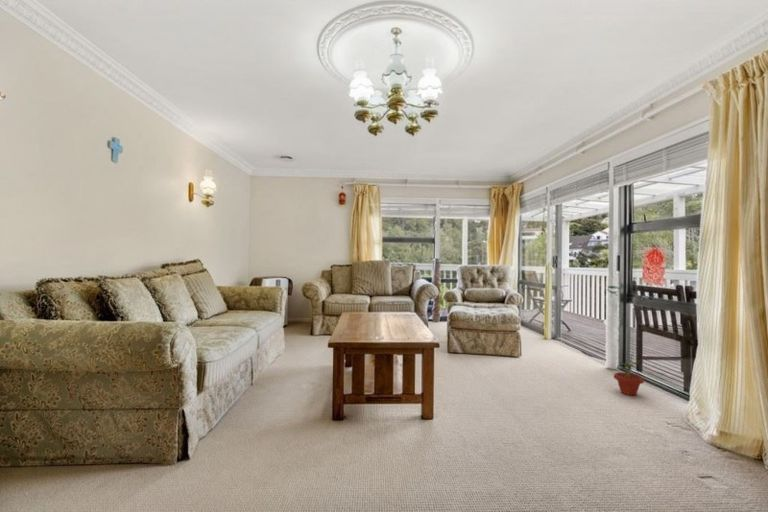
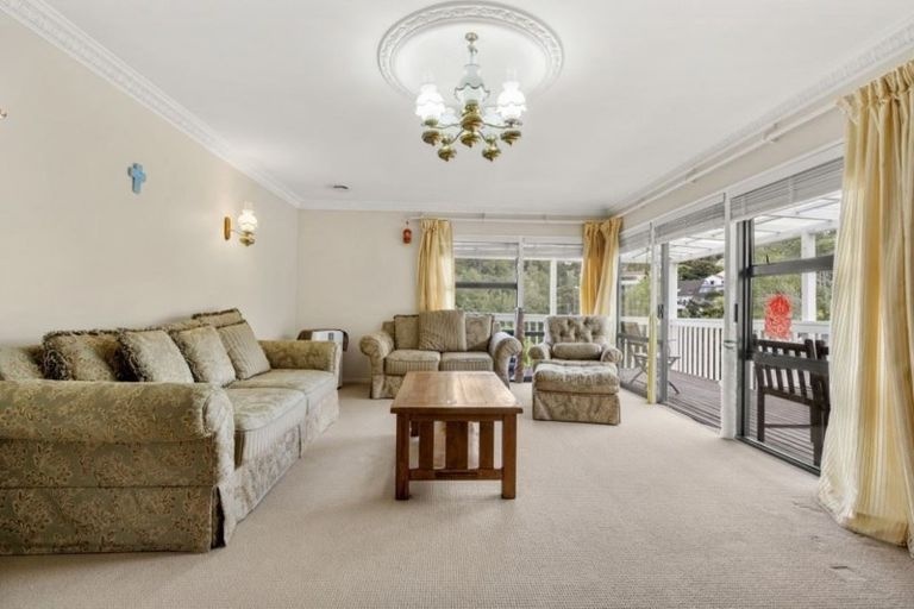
- potted plant (629, 373)
